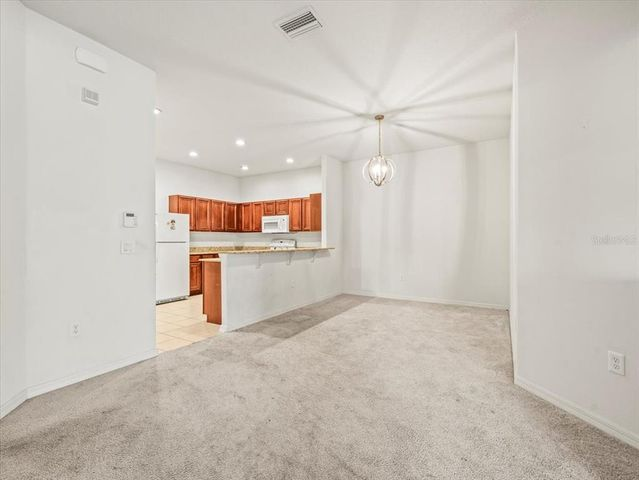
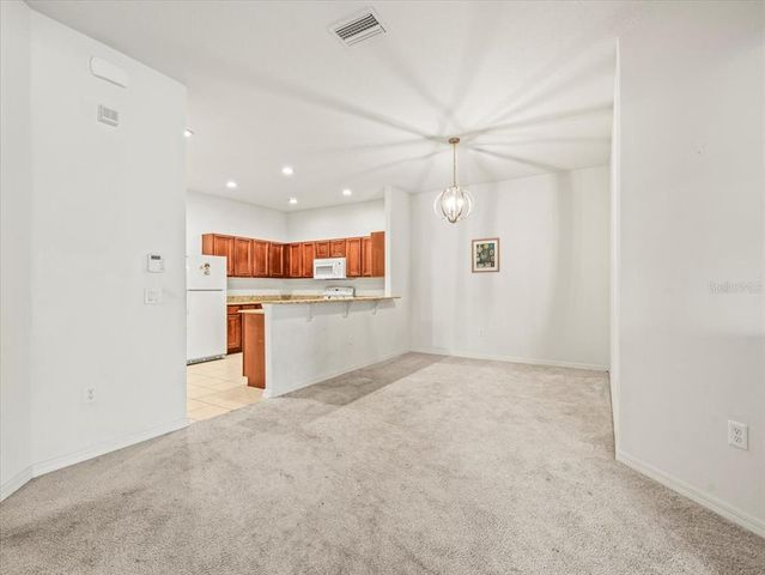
+ wall art (485, 255)
